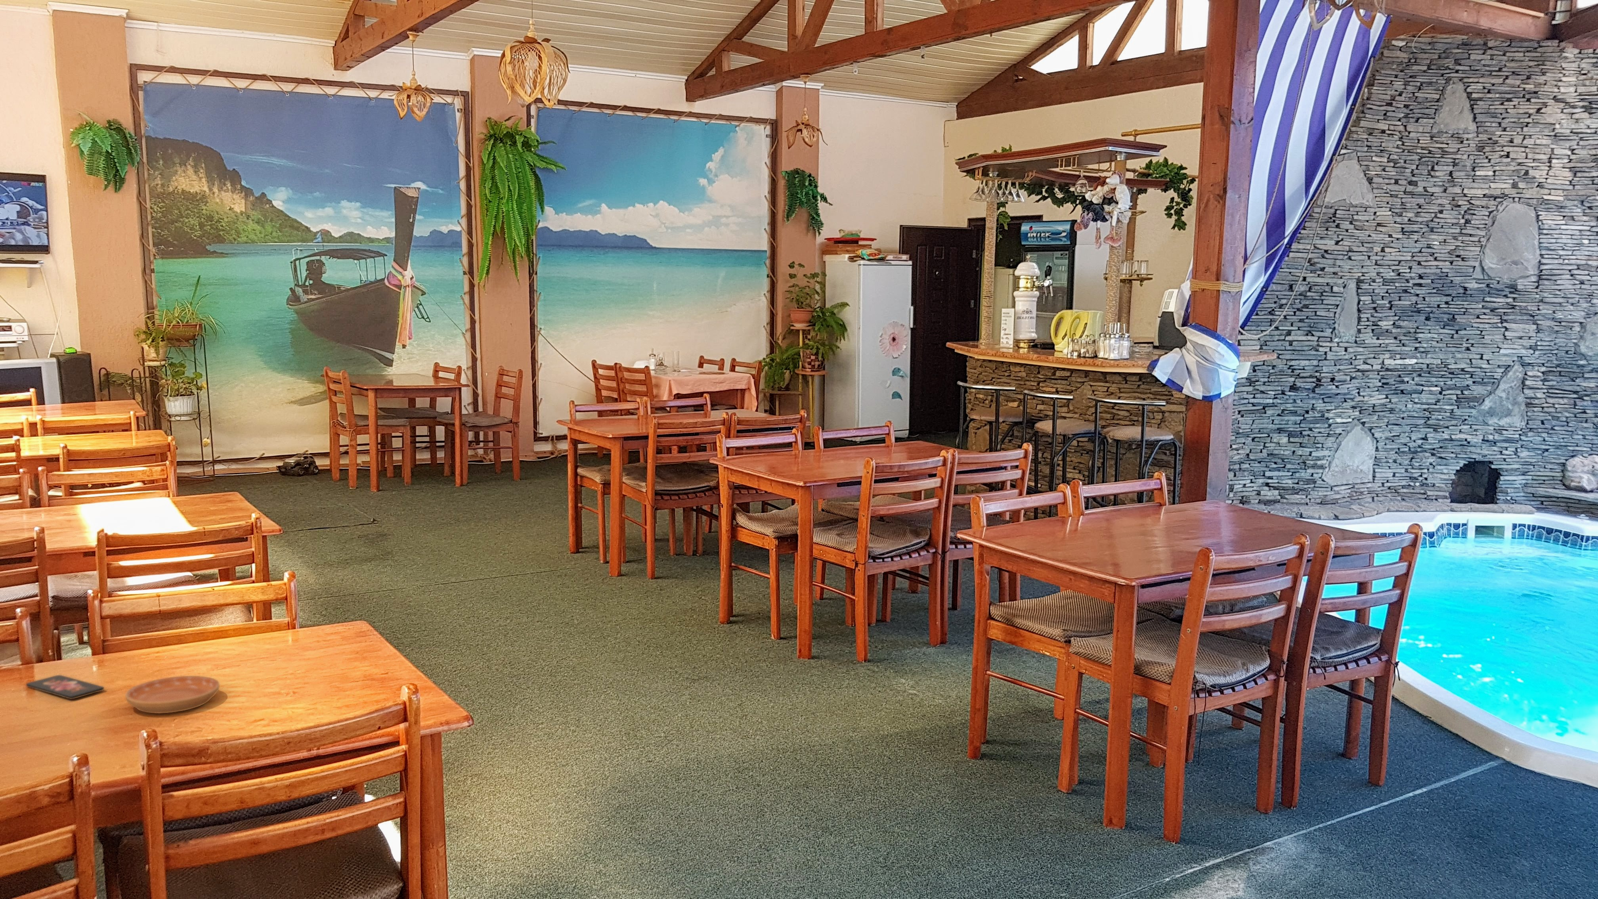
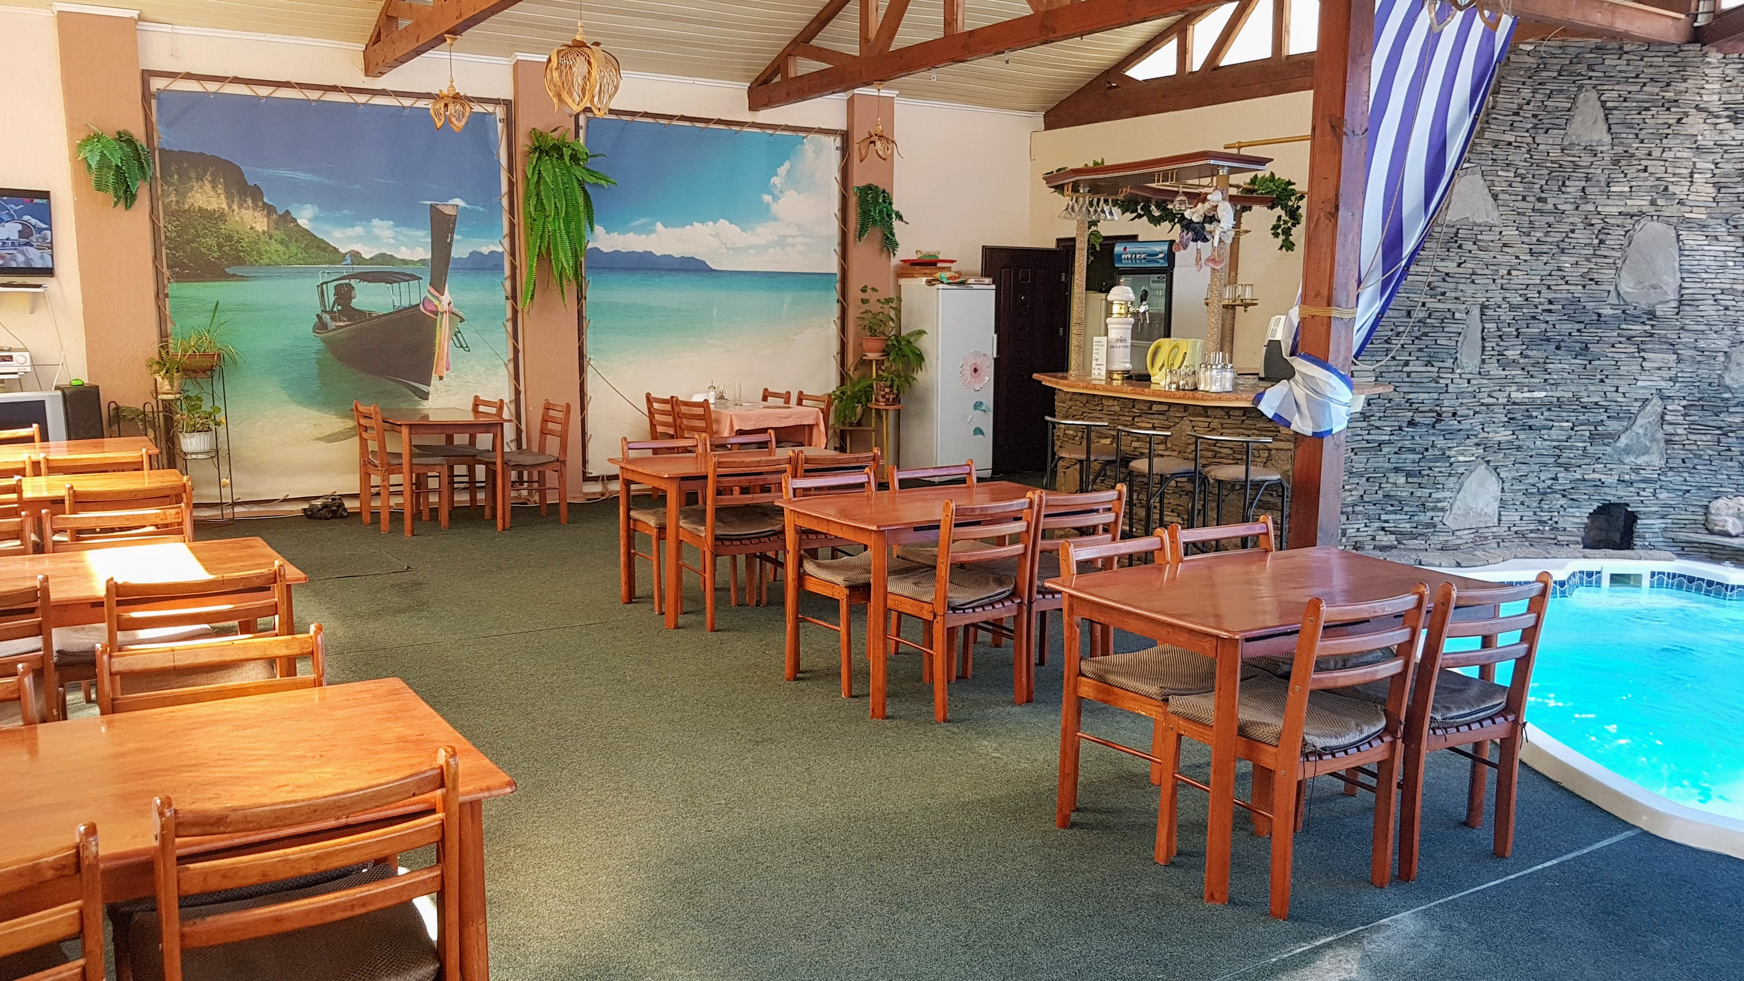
- smartphone (65, 686)
- saucer (173, 695)
